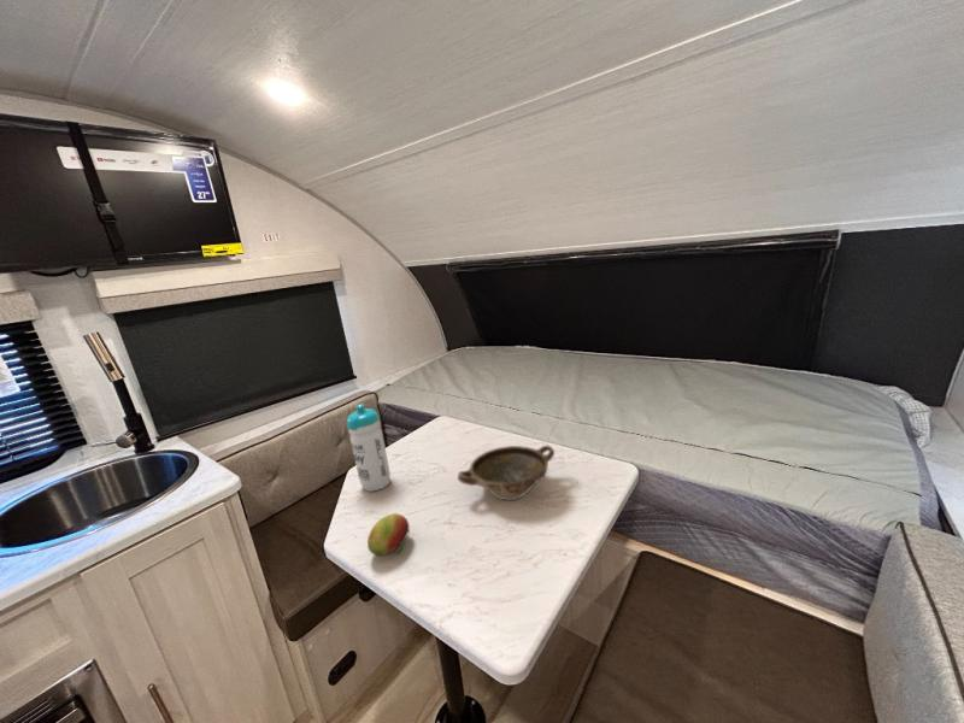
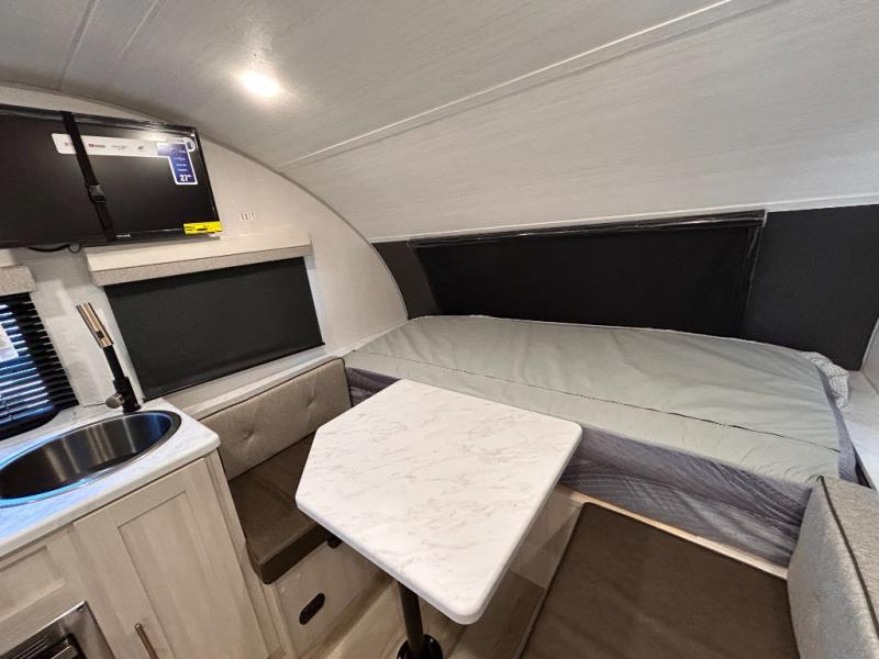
- water bottle (368, 445)
- fruit (388, 533)
- bowl (509, 475)
